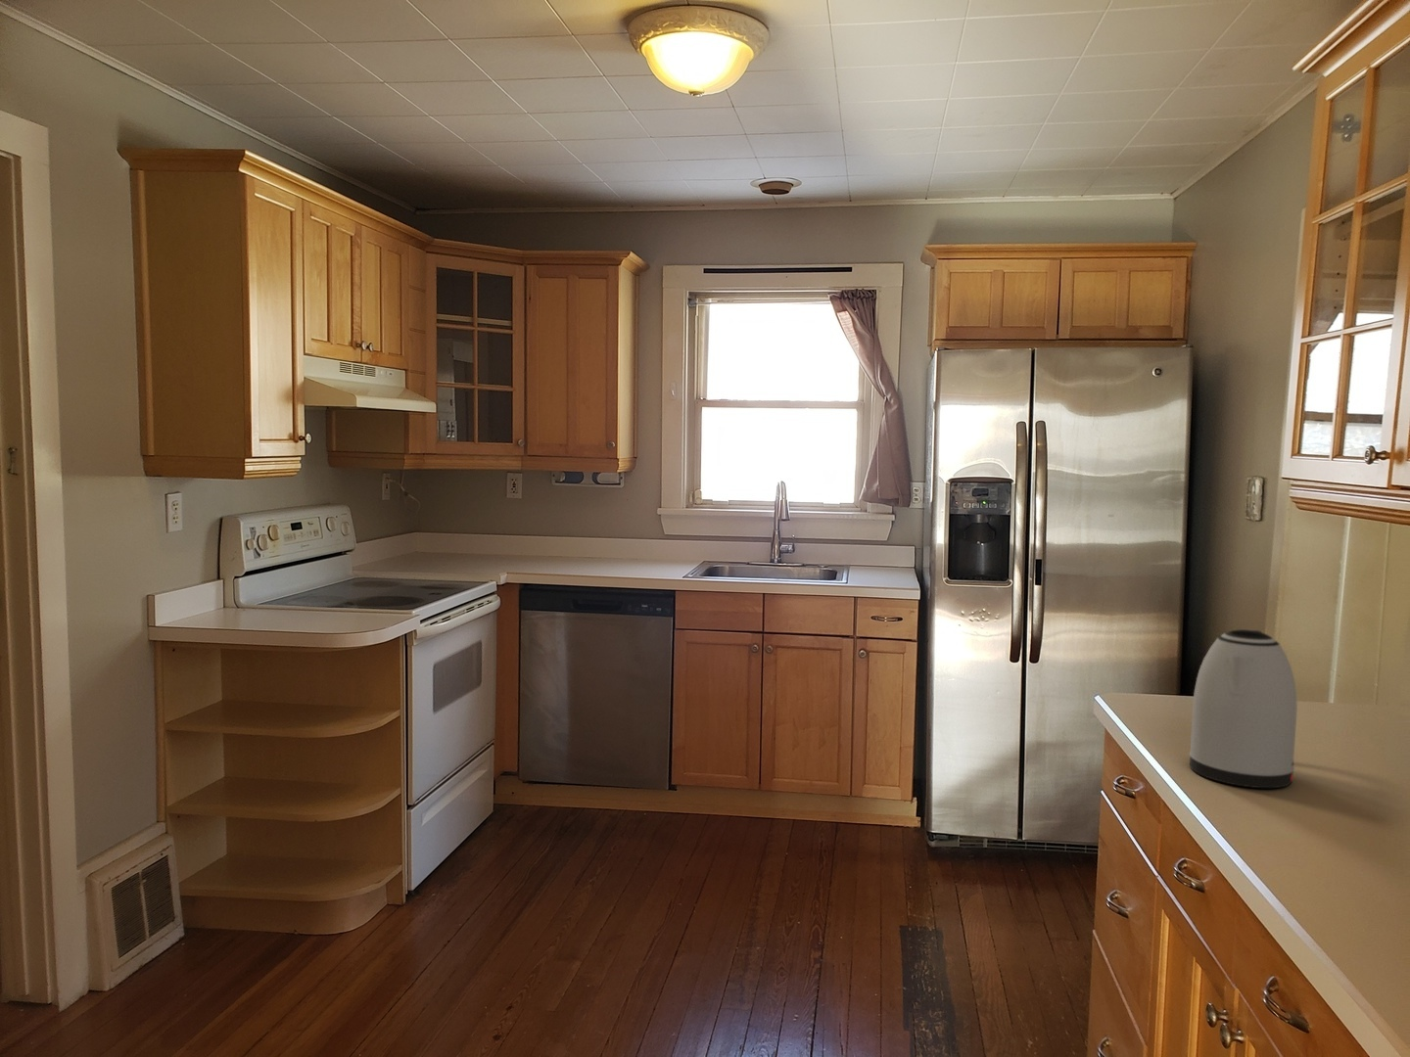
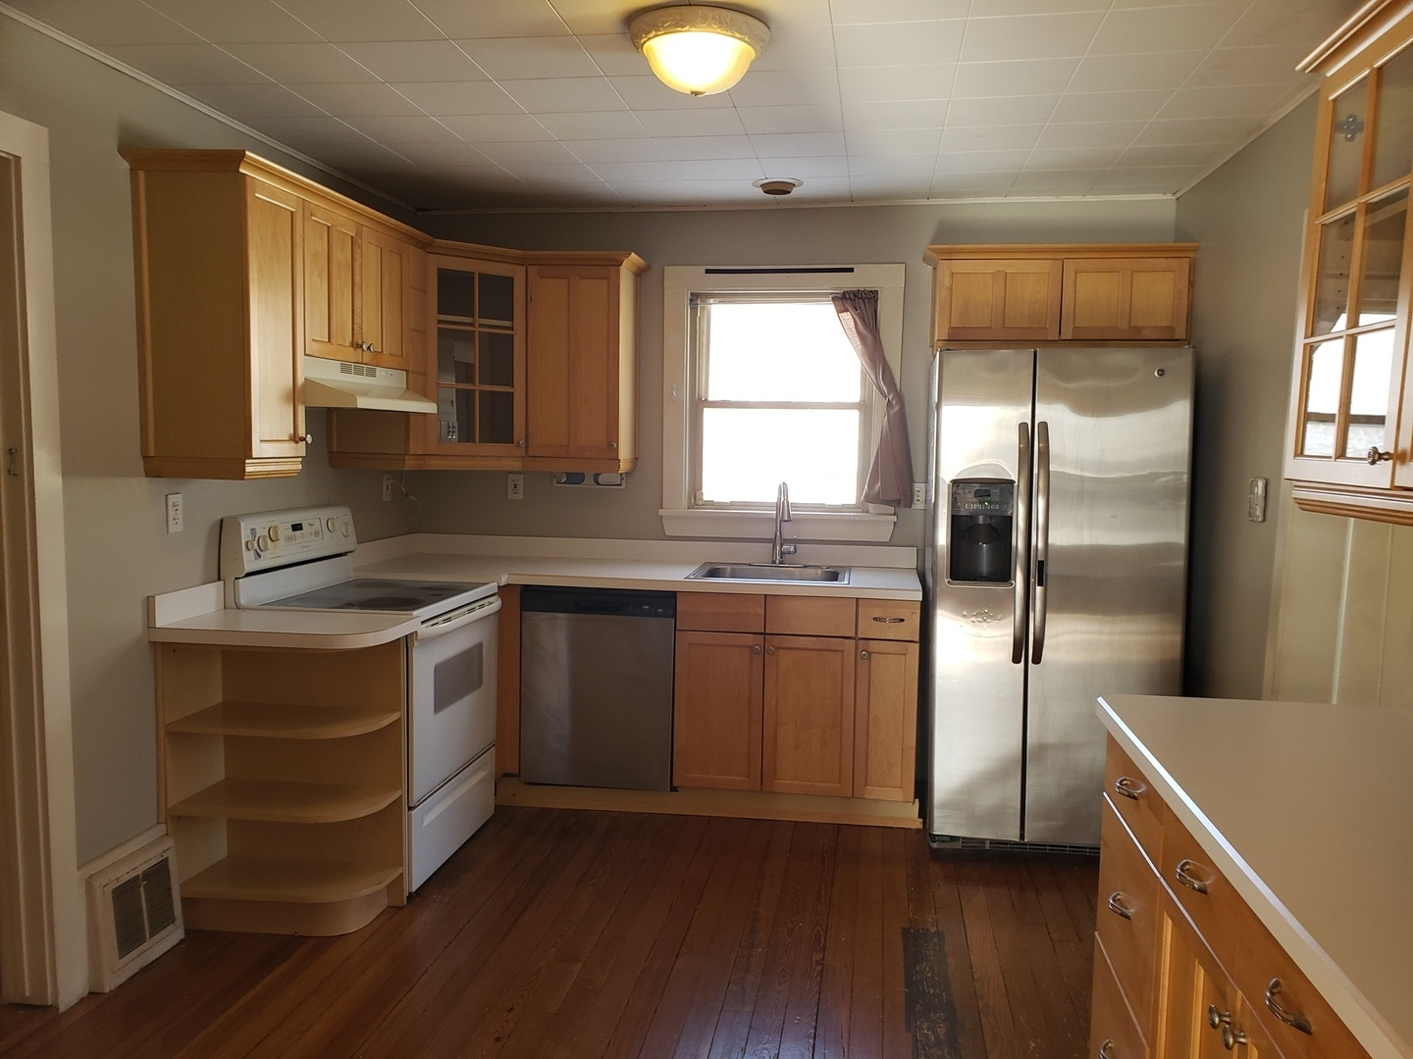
- kettle (1248, 698)
